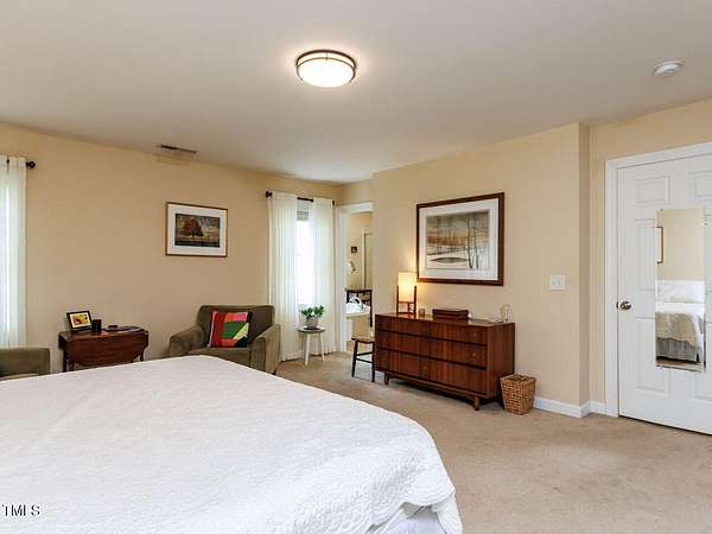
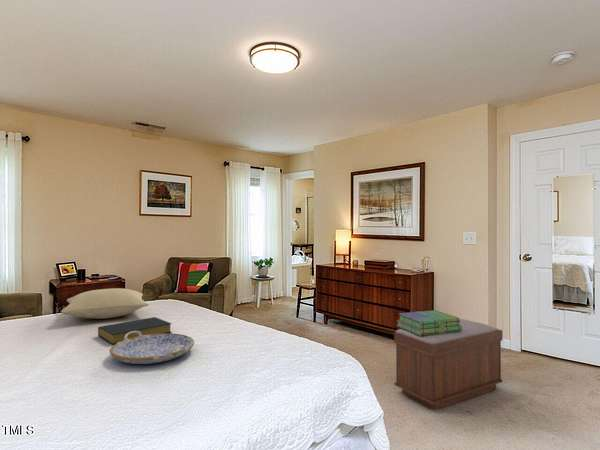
+ pillow (106, 302)
+ hardback book (135, 329)
+ serving tray (153, 346)
+ stack of books (428, 321)
+ bench (448, 358)
